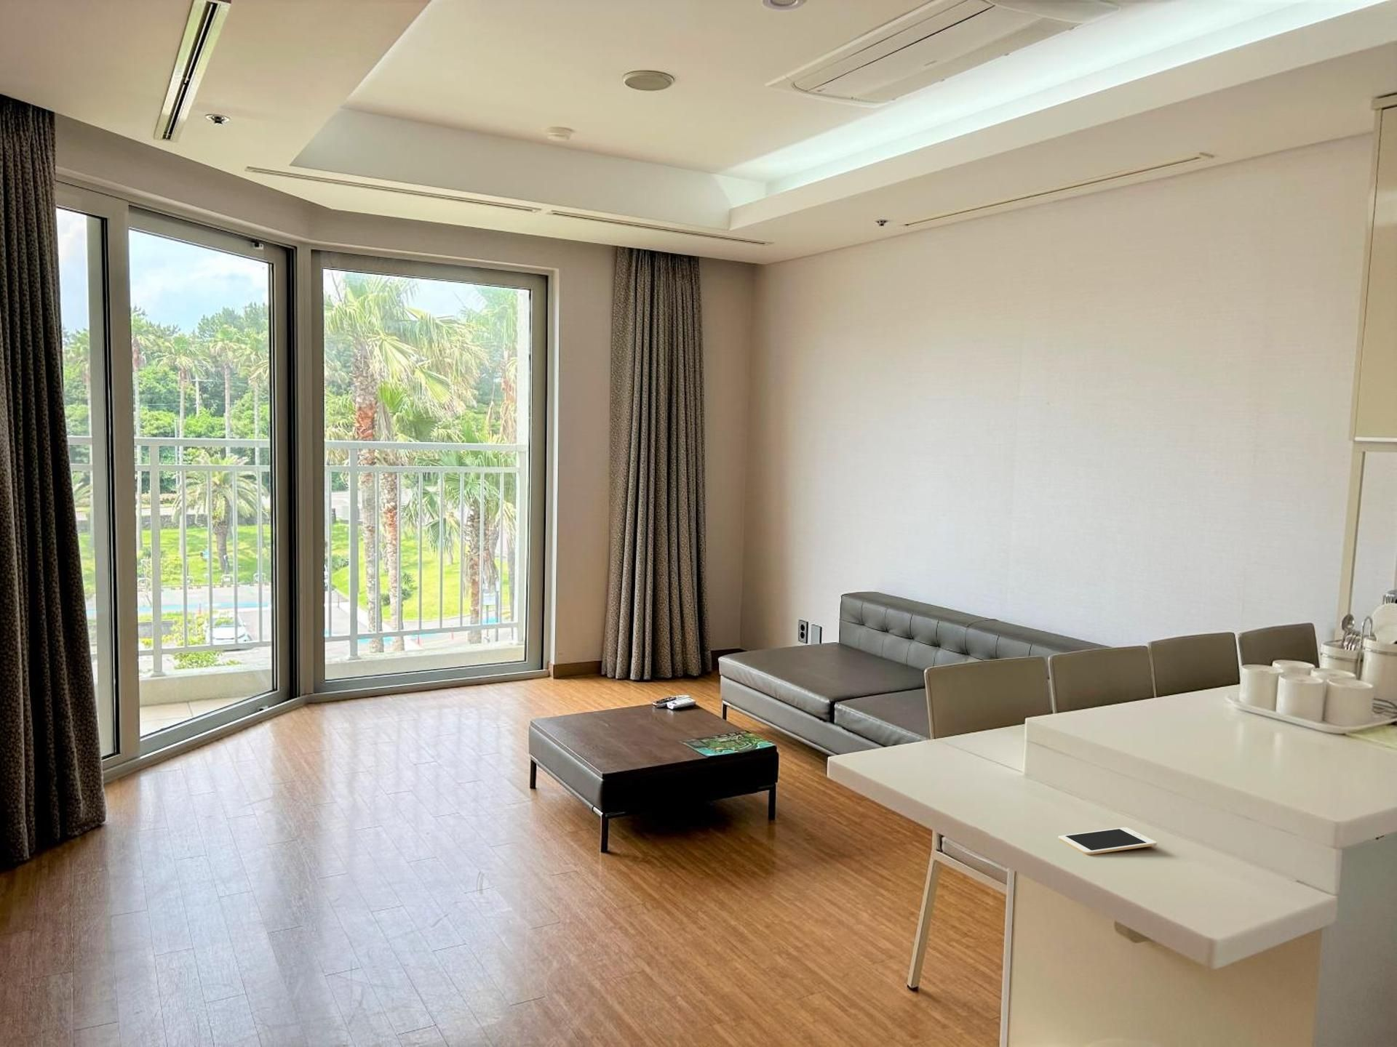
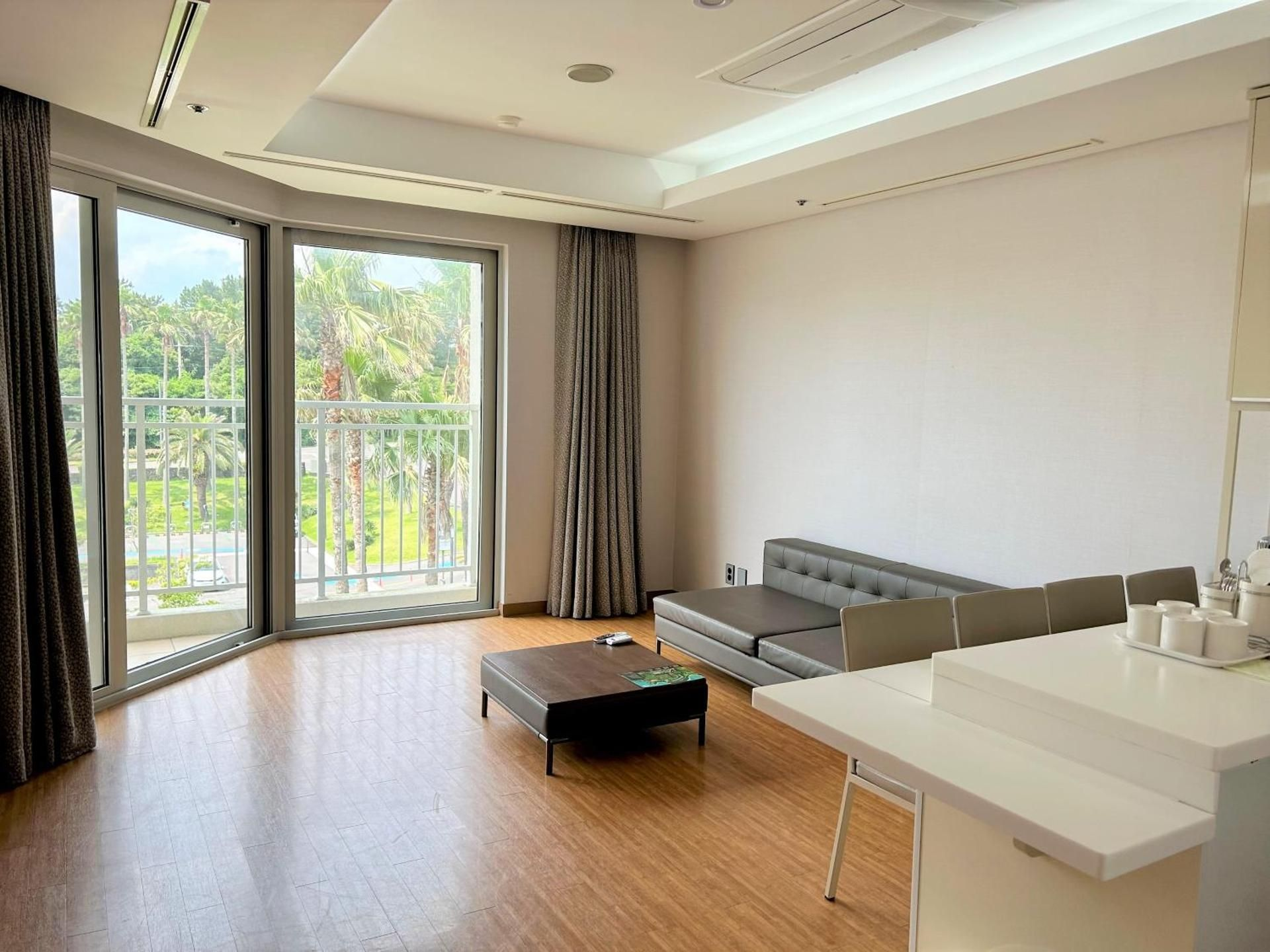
- cell phone (1107, 840)
